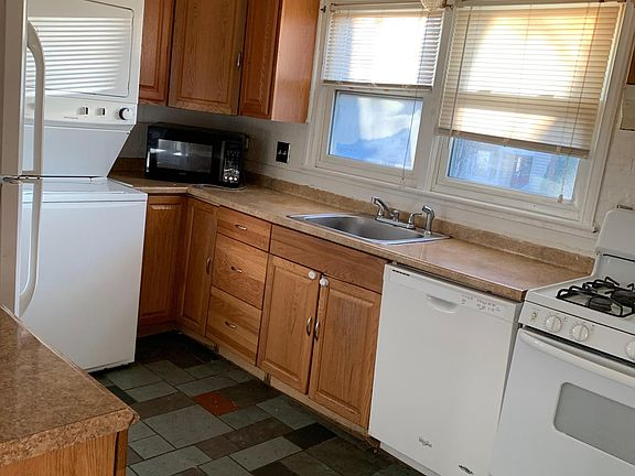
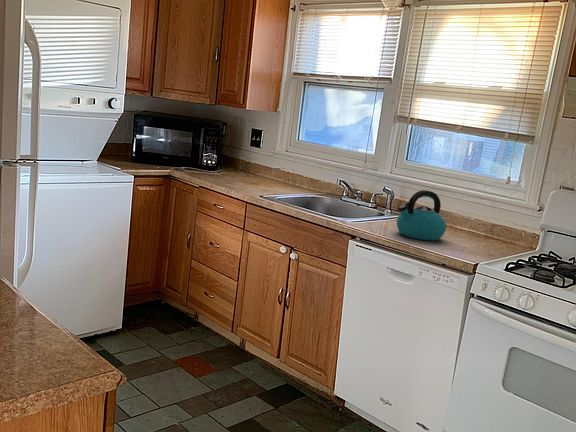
+ kettle (420, 213)
